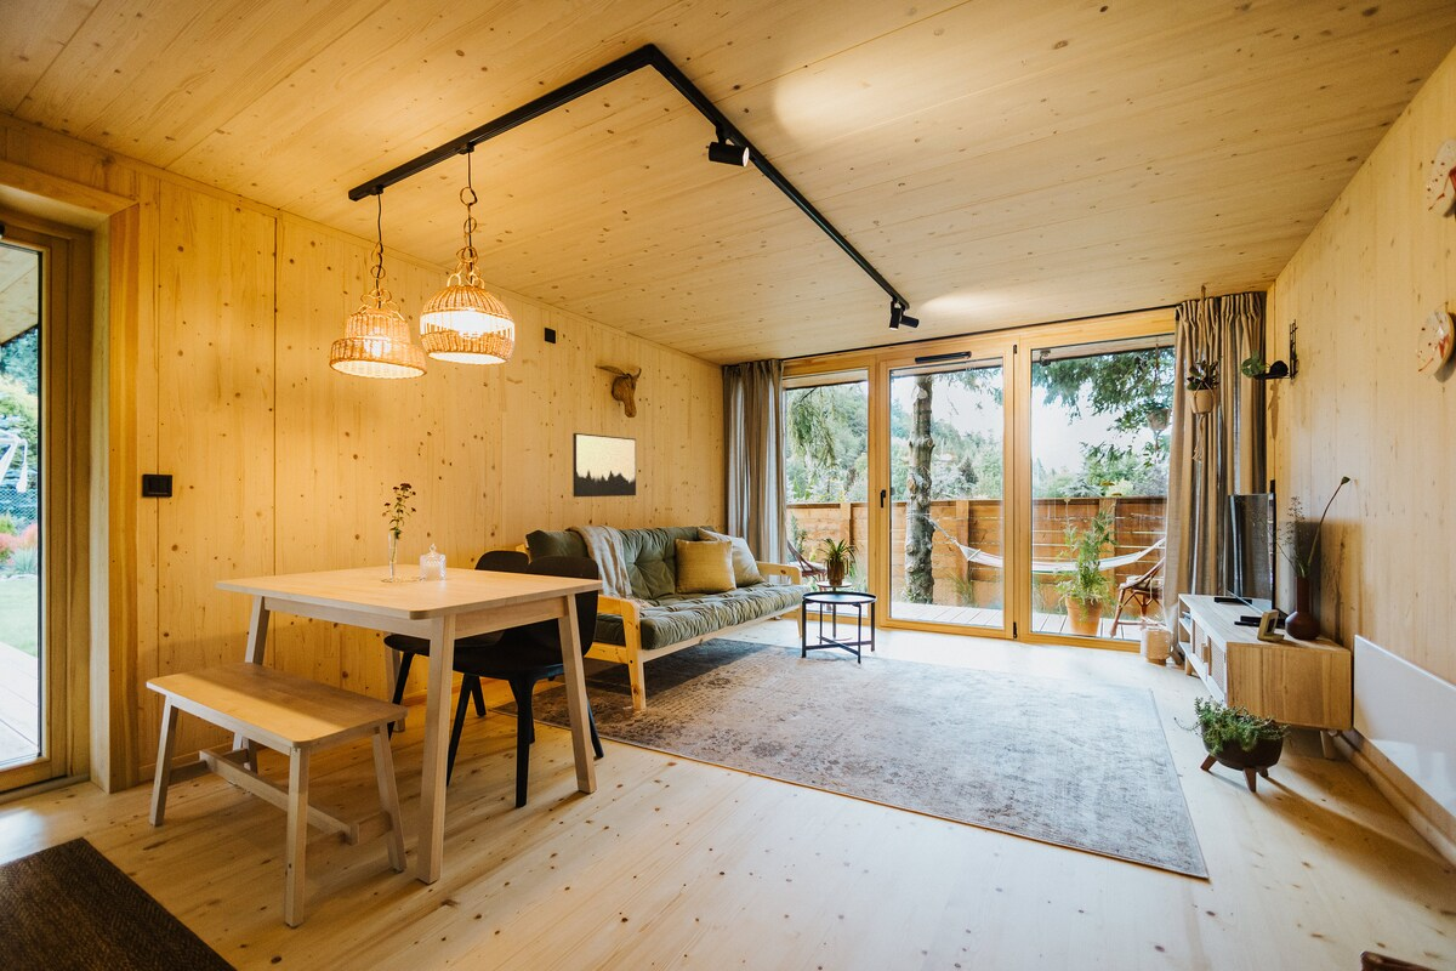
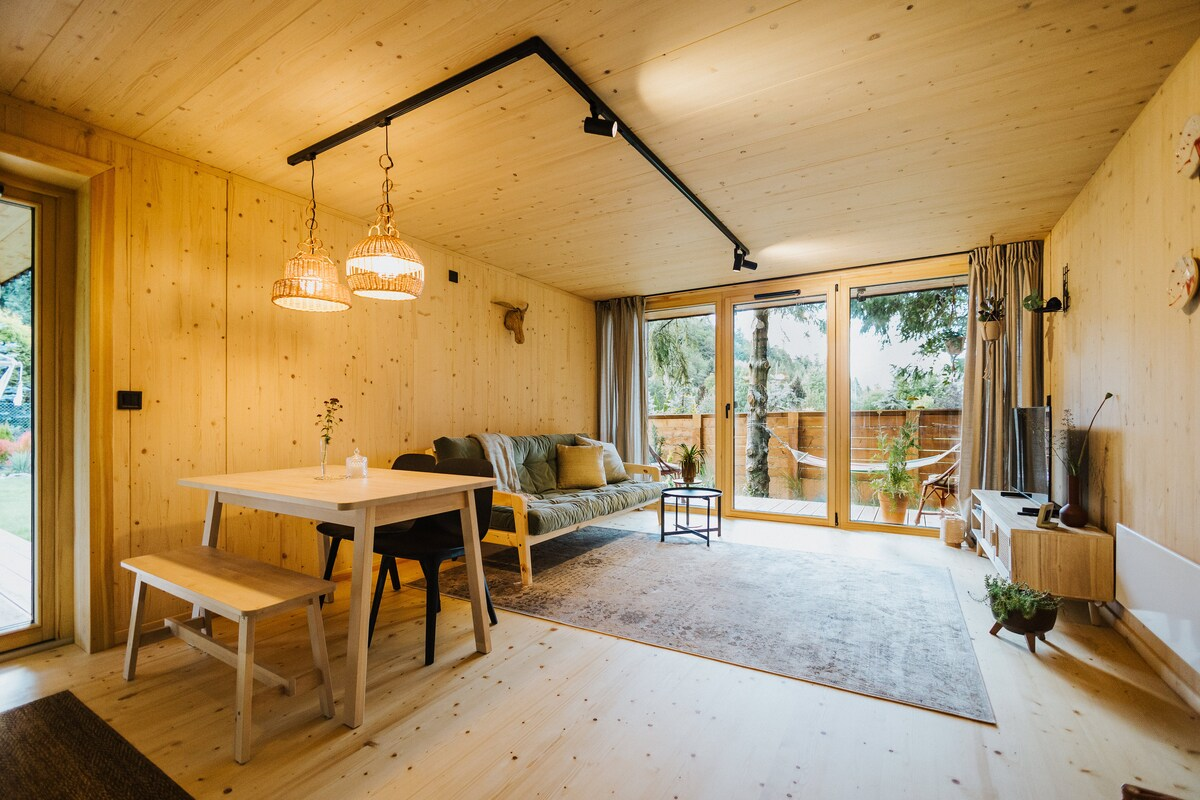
- wall art (605, 466)
